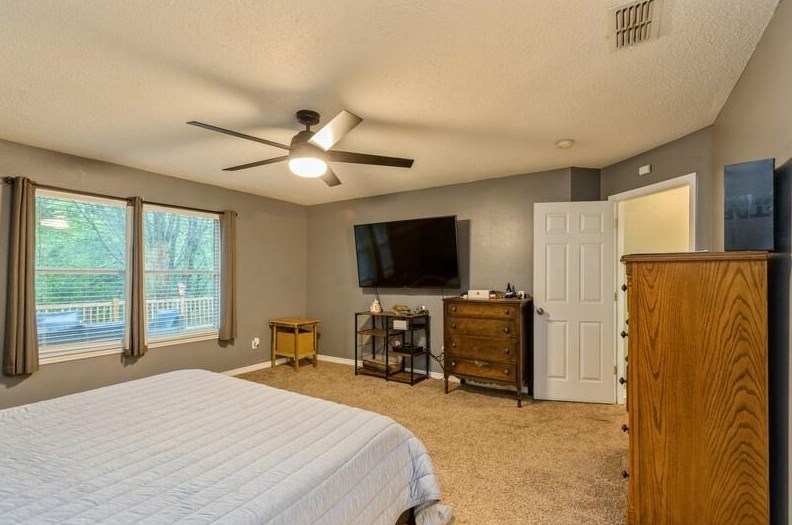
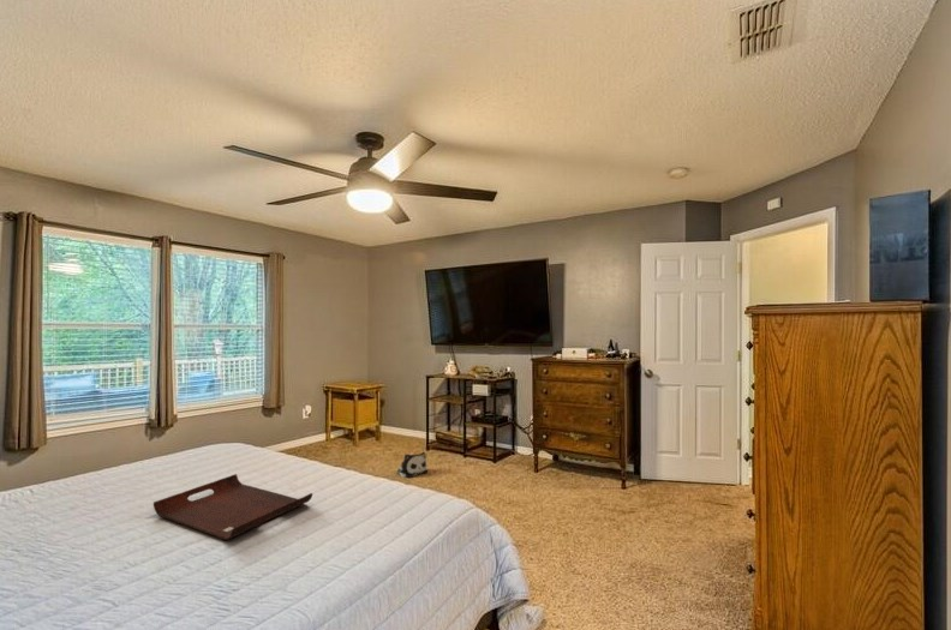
+ plush toy (408, 461)
+ serving tray (234, 503)
